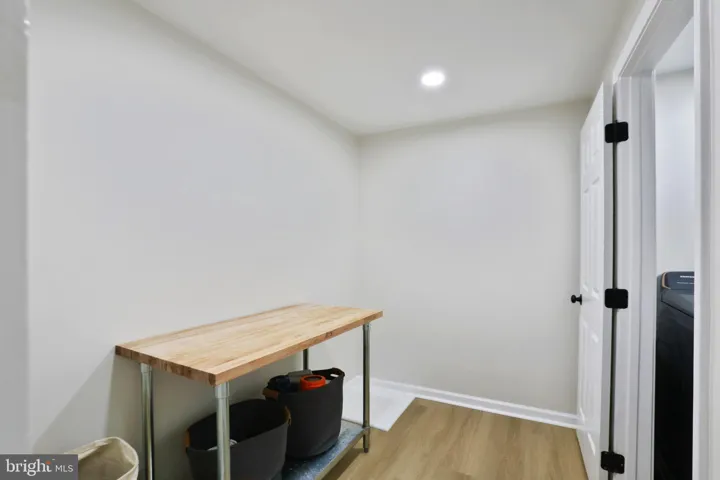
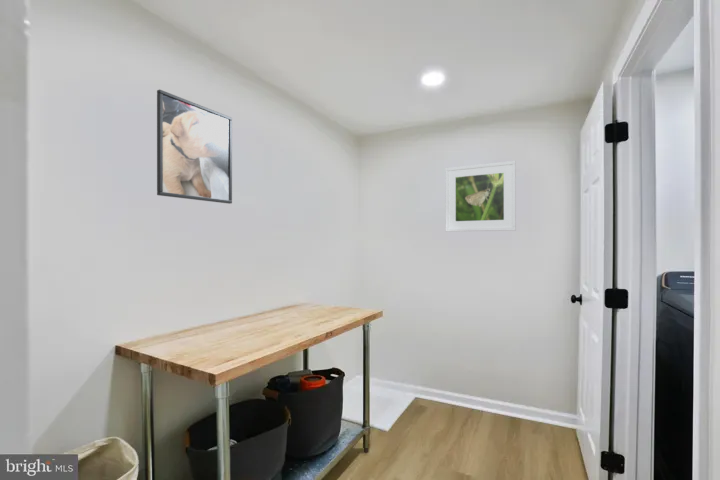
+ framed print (198, 152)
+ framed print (479, 197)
